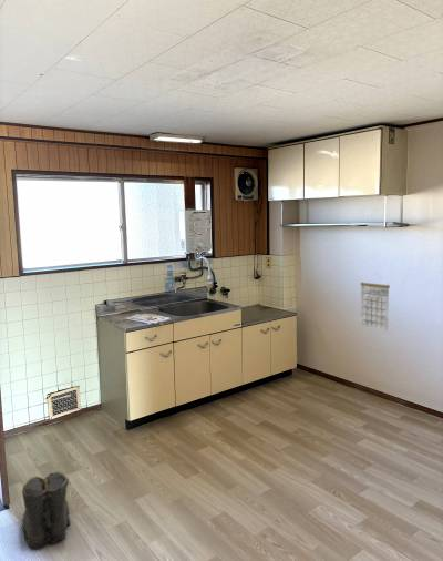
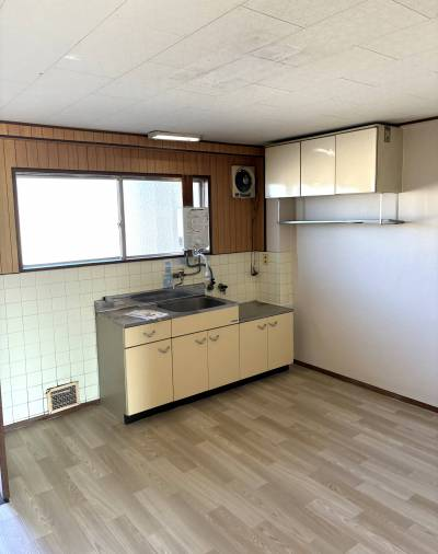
- boots (45, 500)
- calendar (374, 300)
